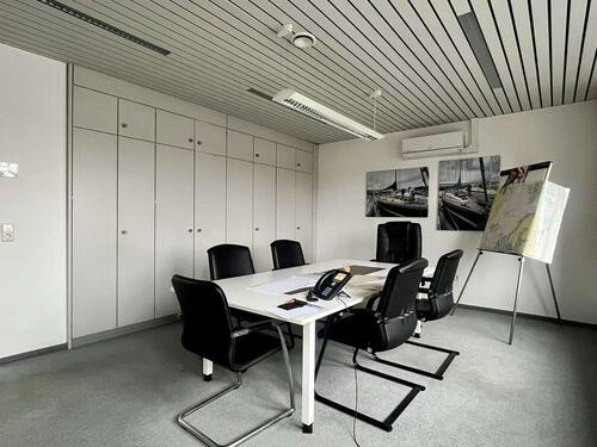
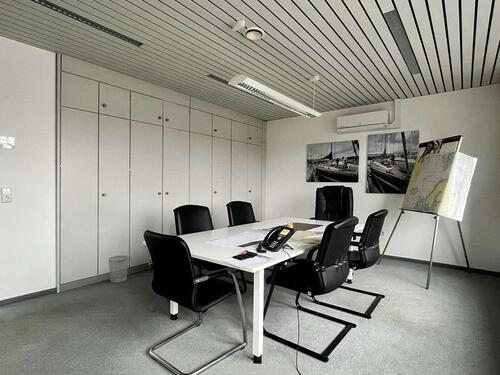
+ wastebasket (118, 269)
